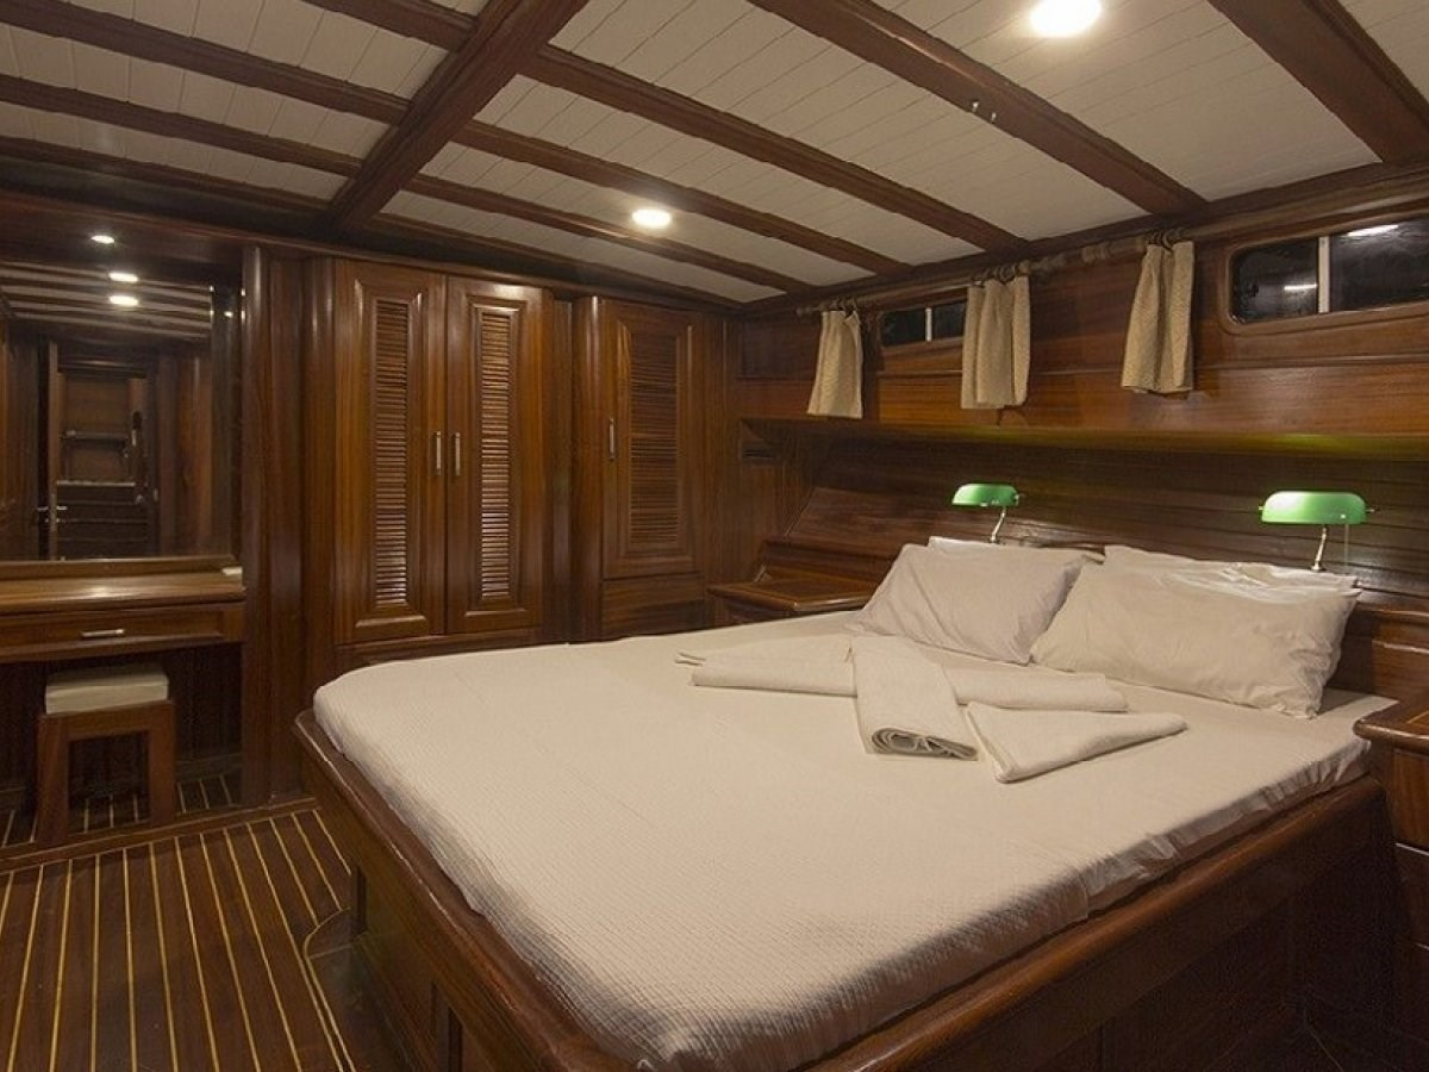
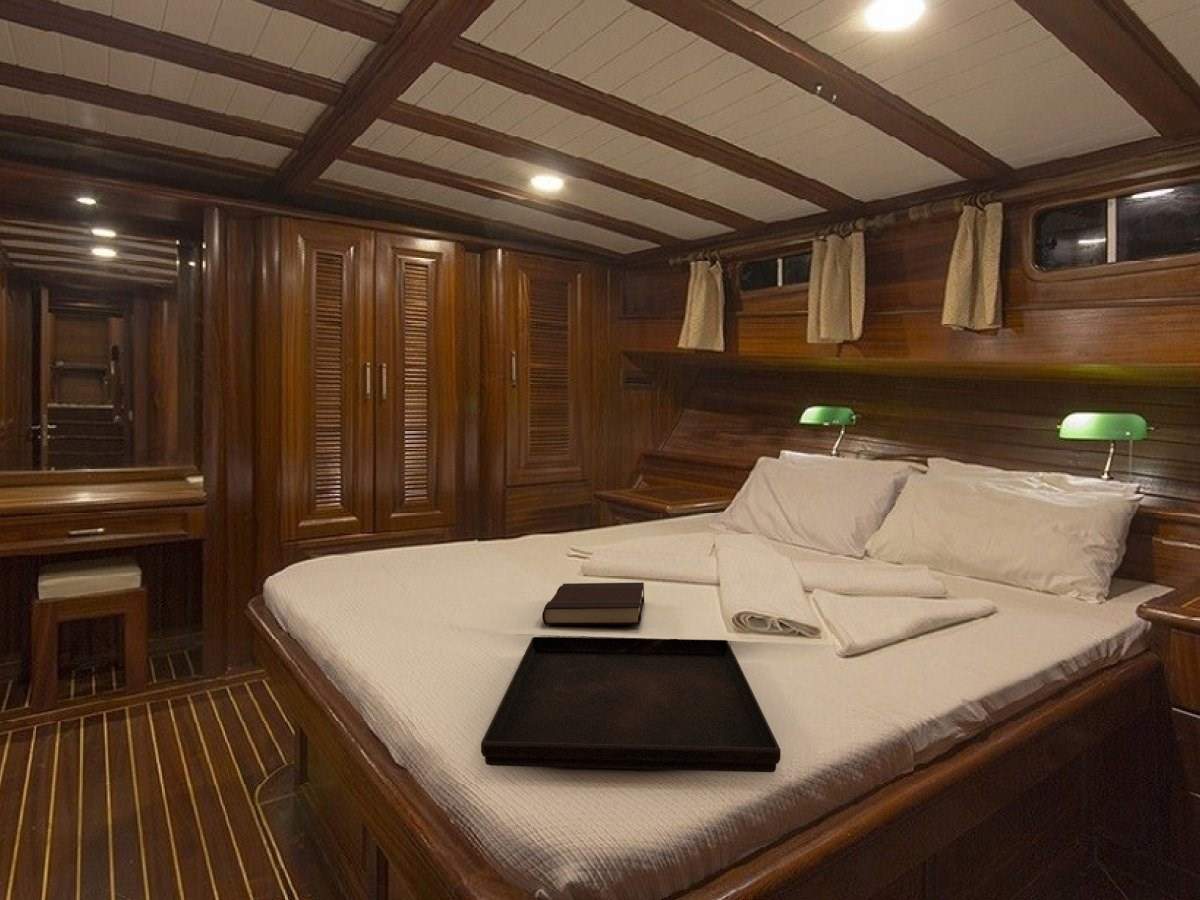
+ book (596, 602)
+ serving tray (629, 691)
